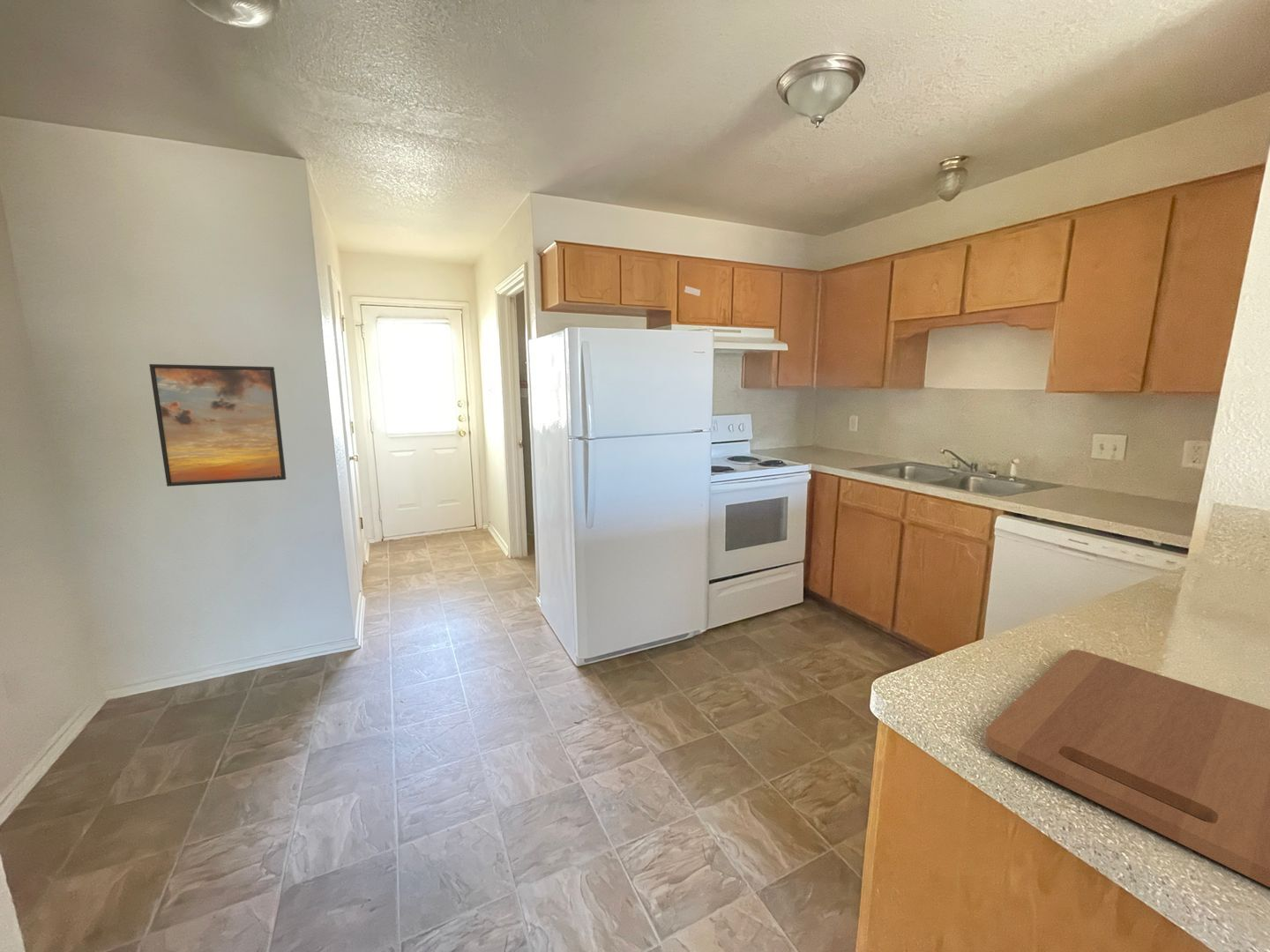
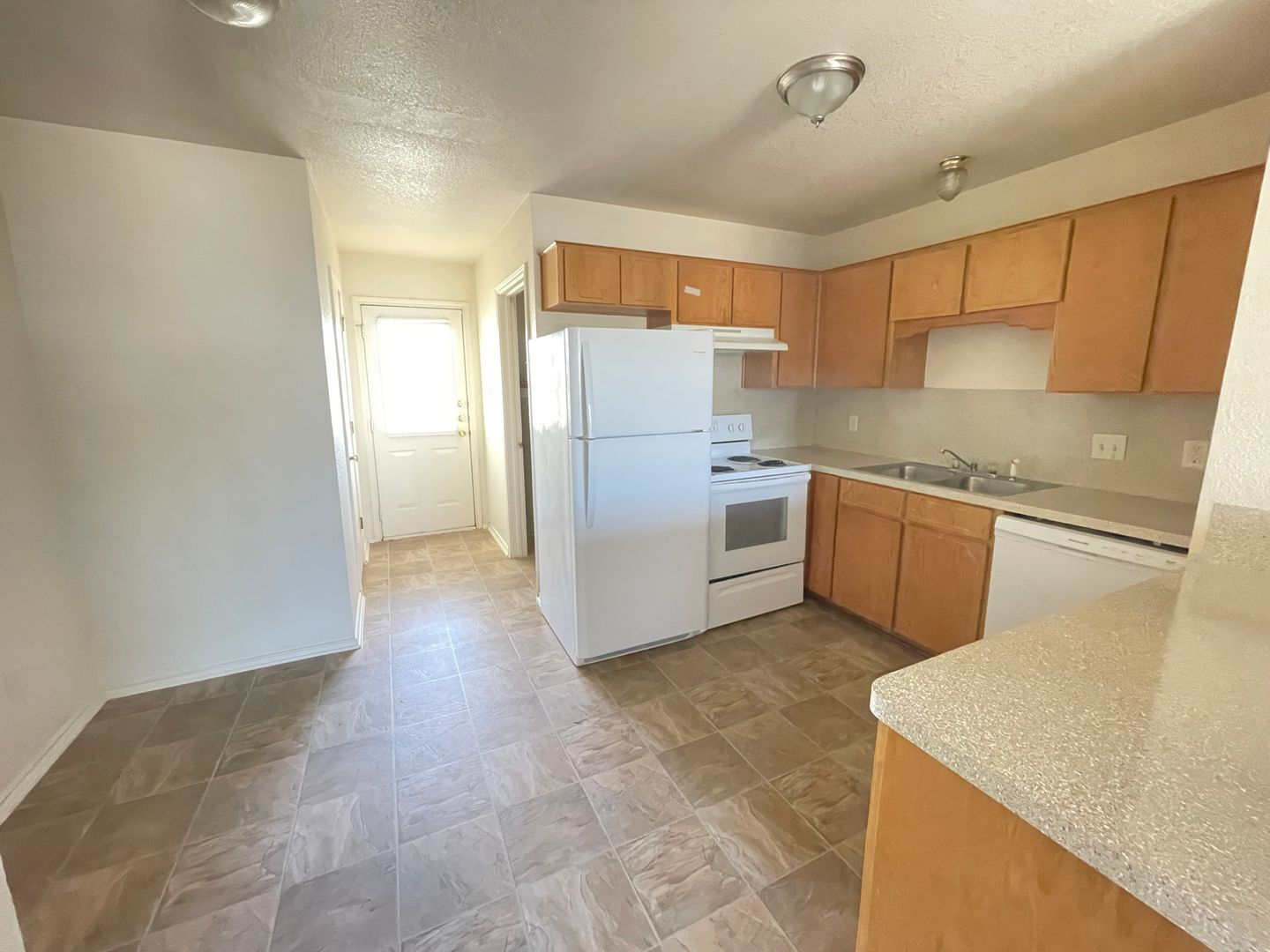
- cutting board (1157, 737)
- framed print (221, 425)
